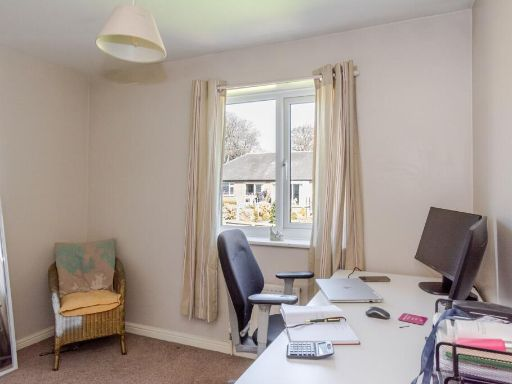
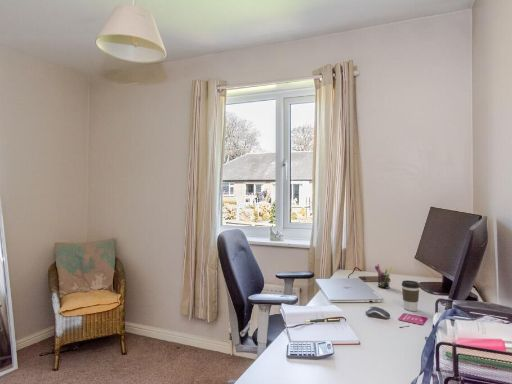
+ coffee cup (410, 295)
+ pen holder (383, 275)
